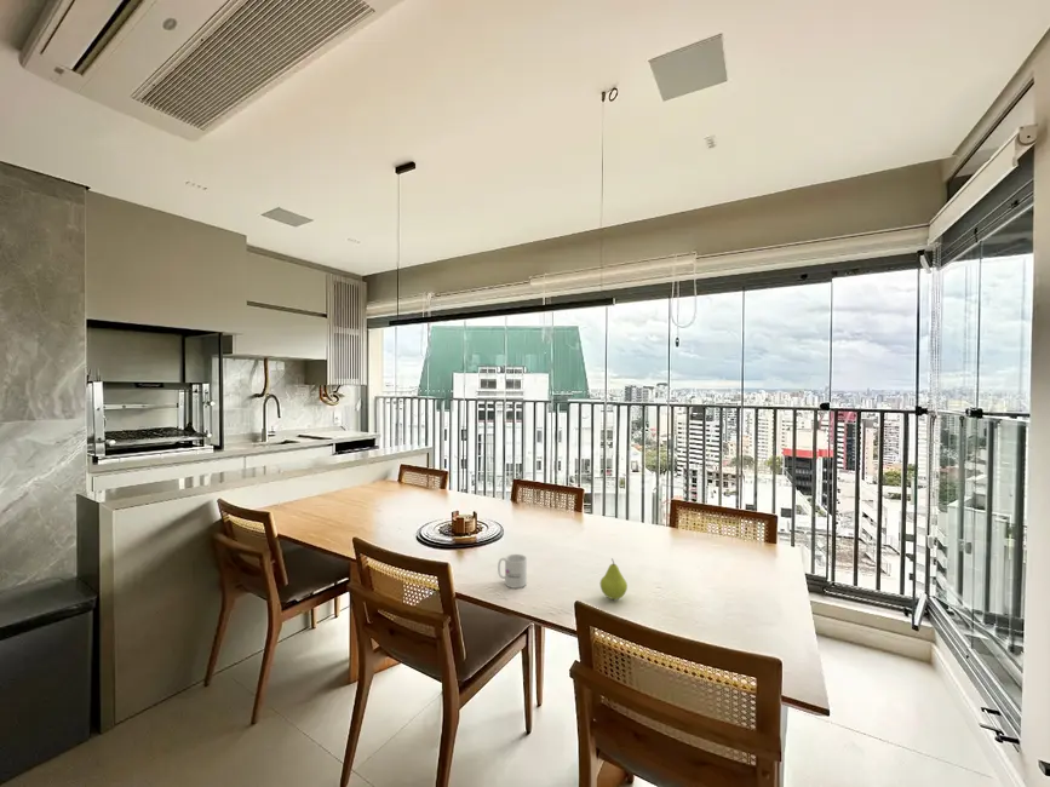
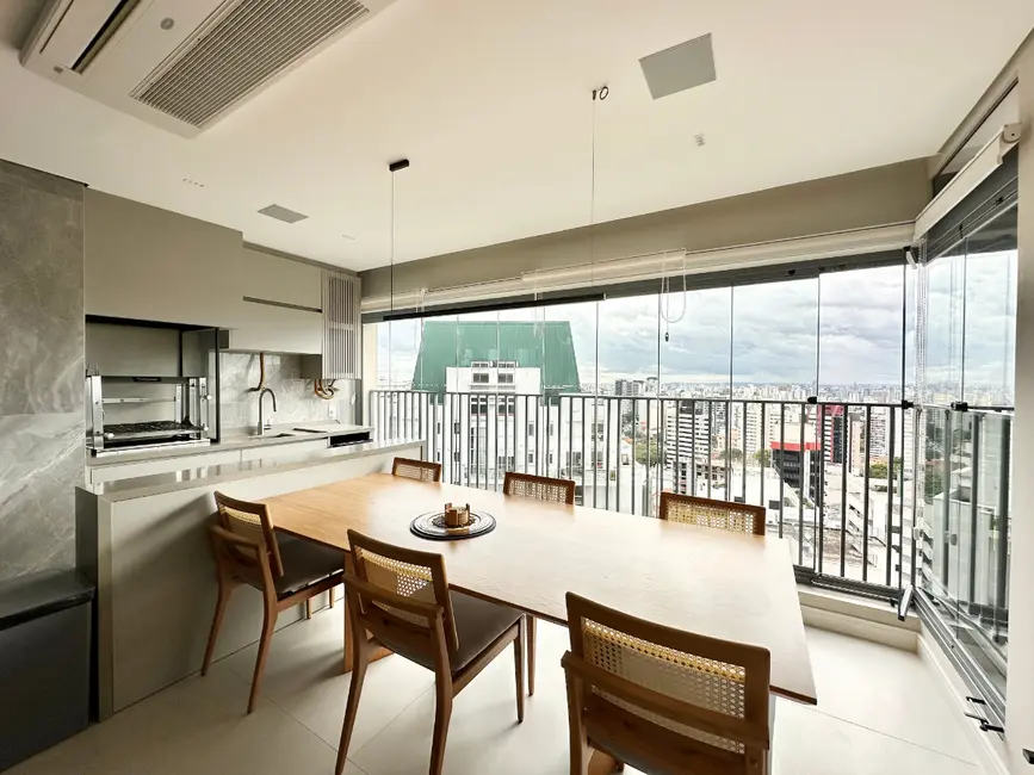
- mug (511, 569)
- fruit (613, 578)
